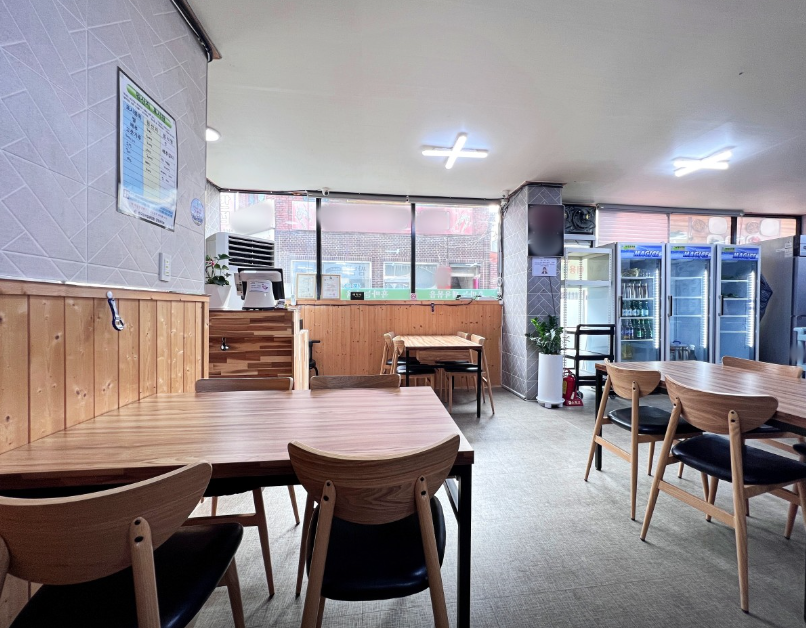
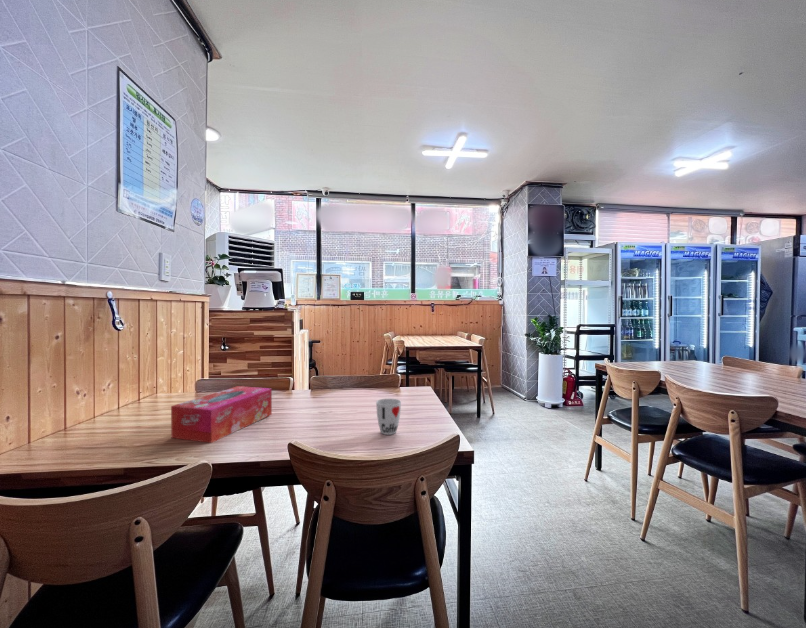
+ cup (388, 416)
+ tissue box (226, 410)
